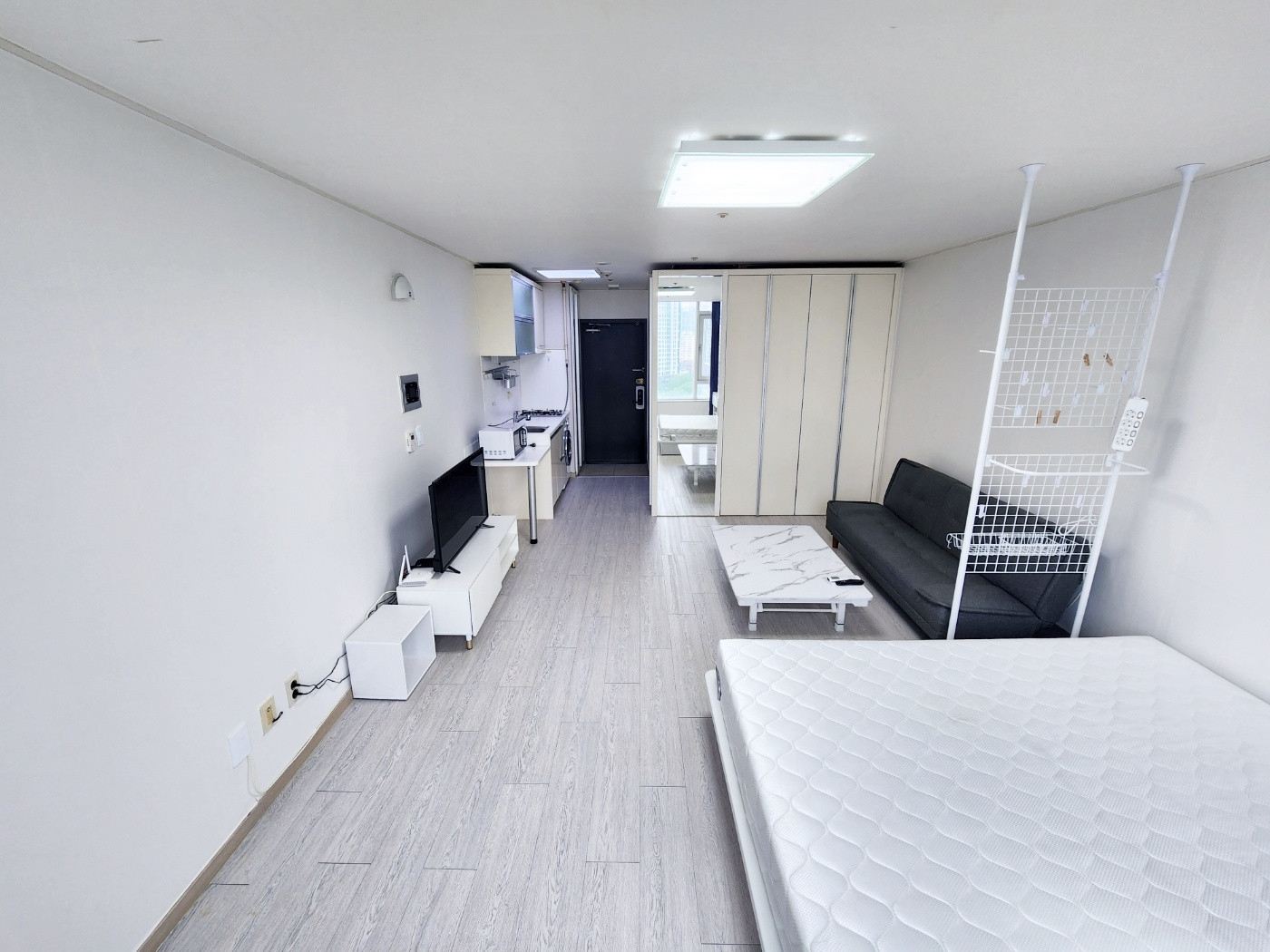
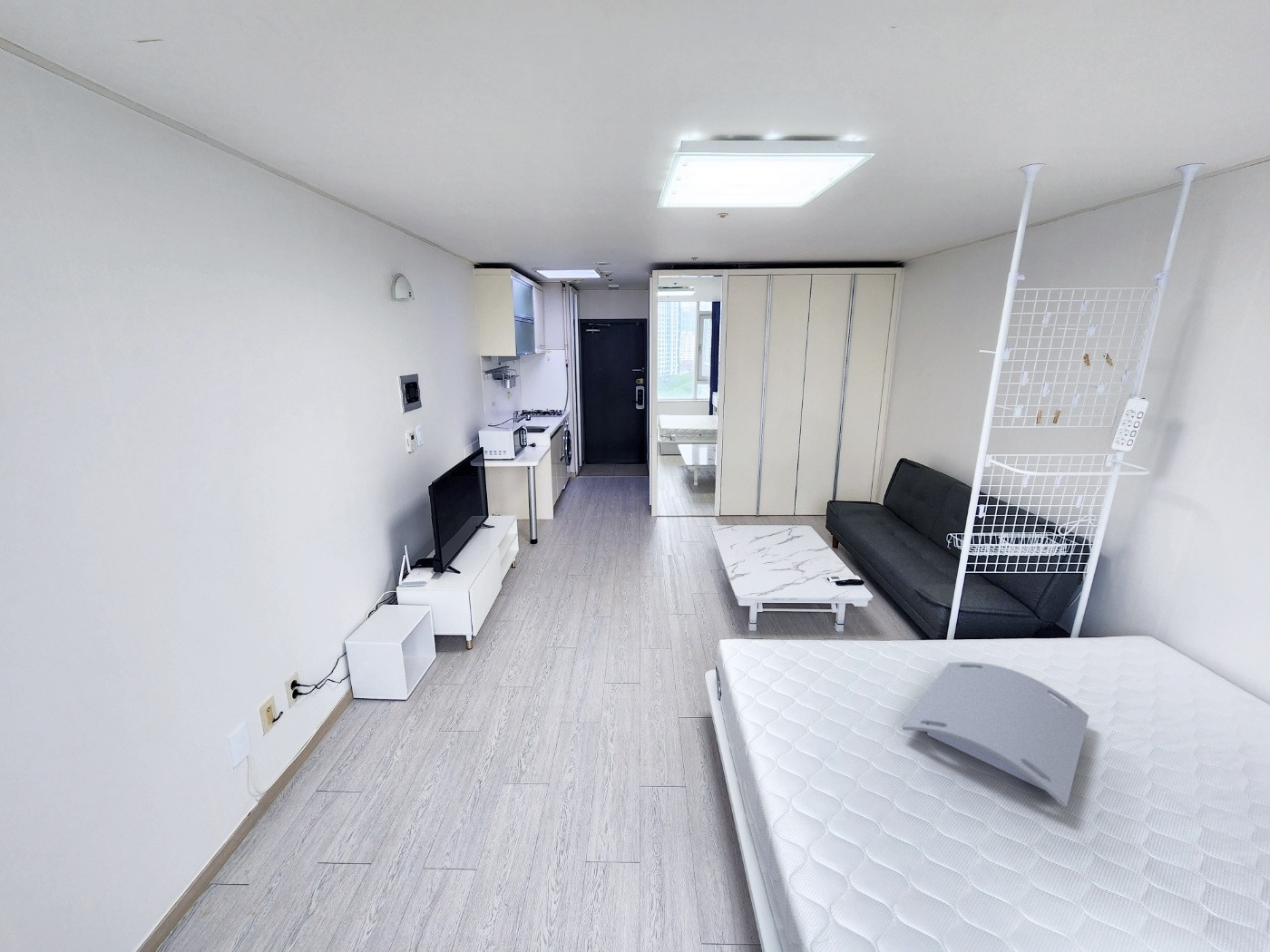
+ serving tray (997, 719)
